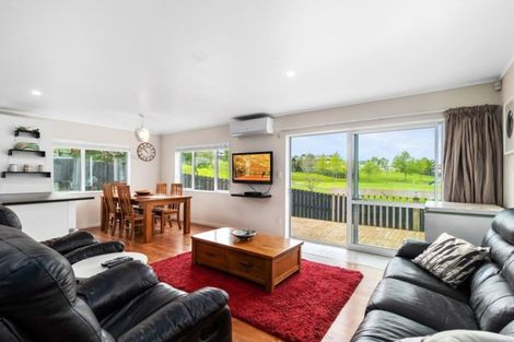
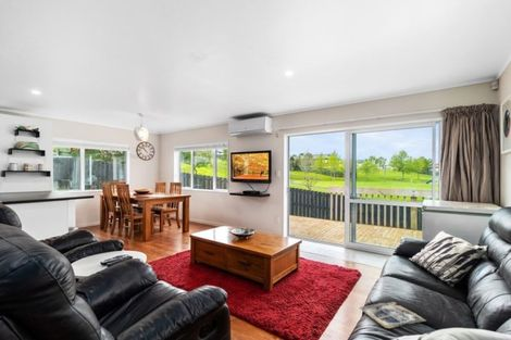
+ magazine (390, 314)
